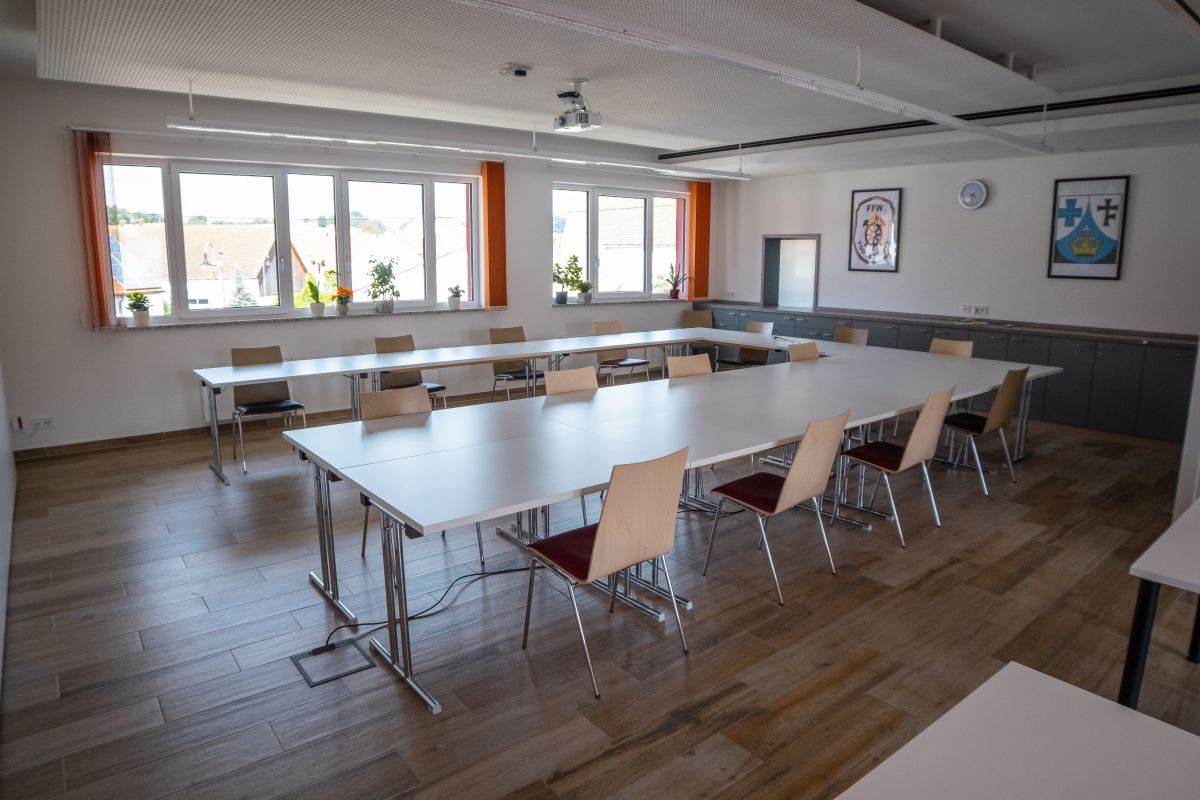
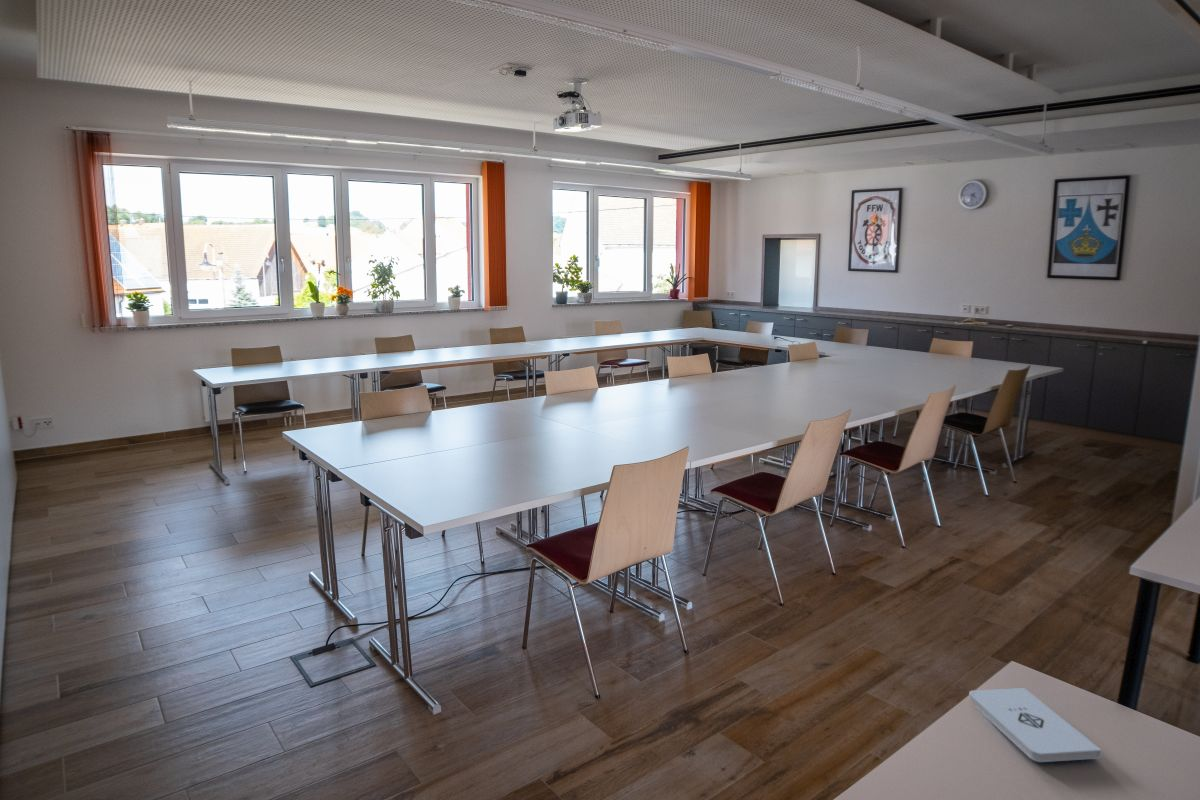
+ notepad (1029, 722)
